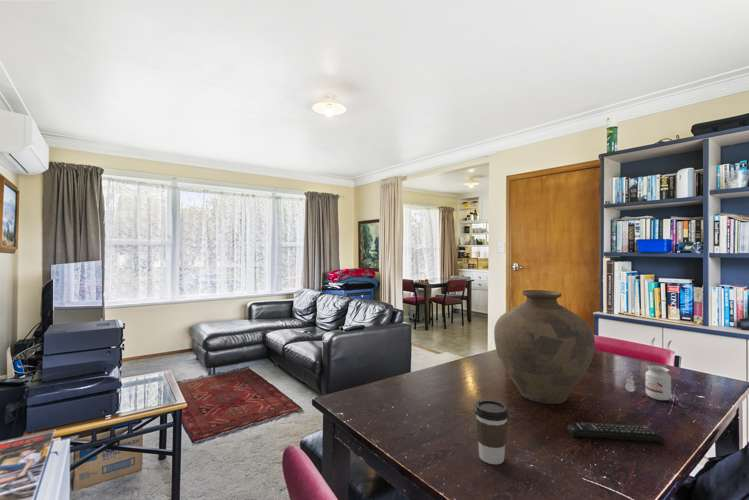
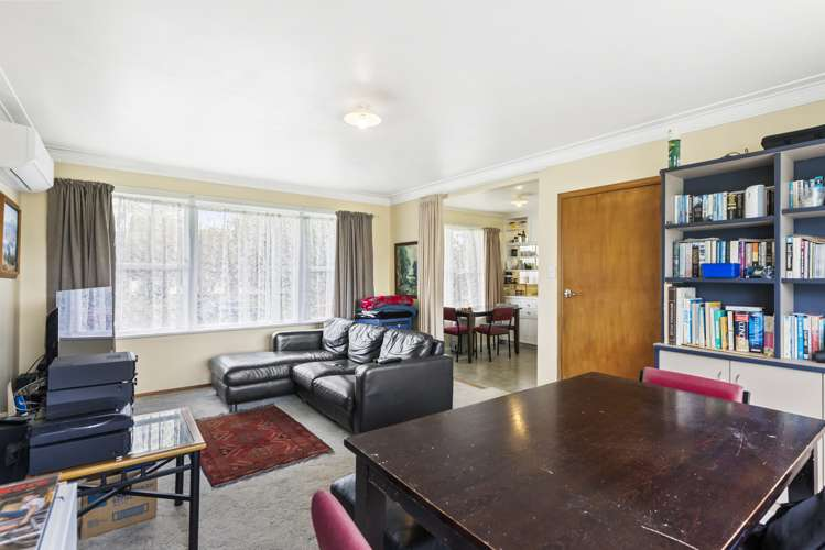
- vase (542, 343)
- candle (648, 382)
- remote control (614, 432)
- coffee cup (491, 431)
